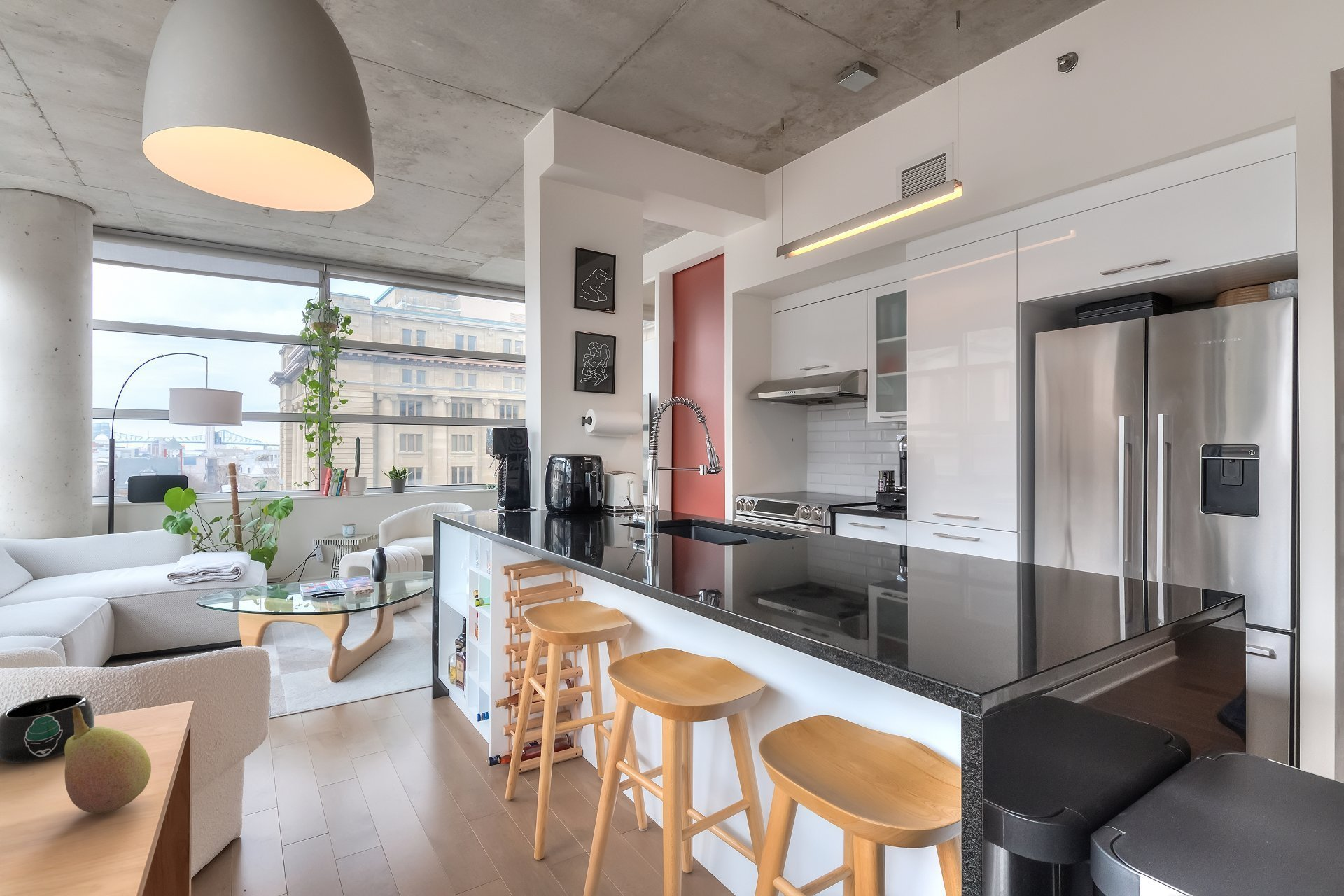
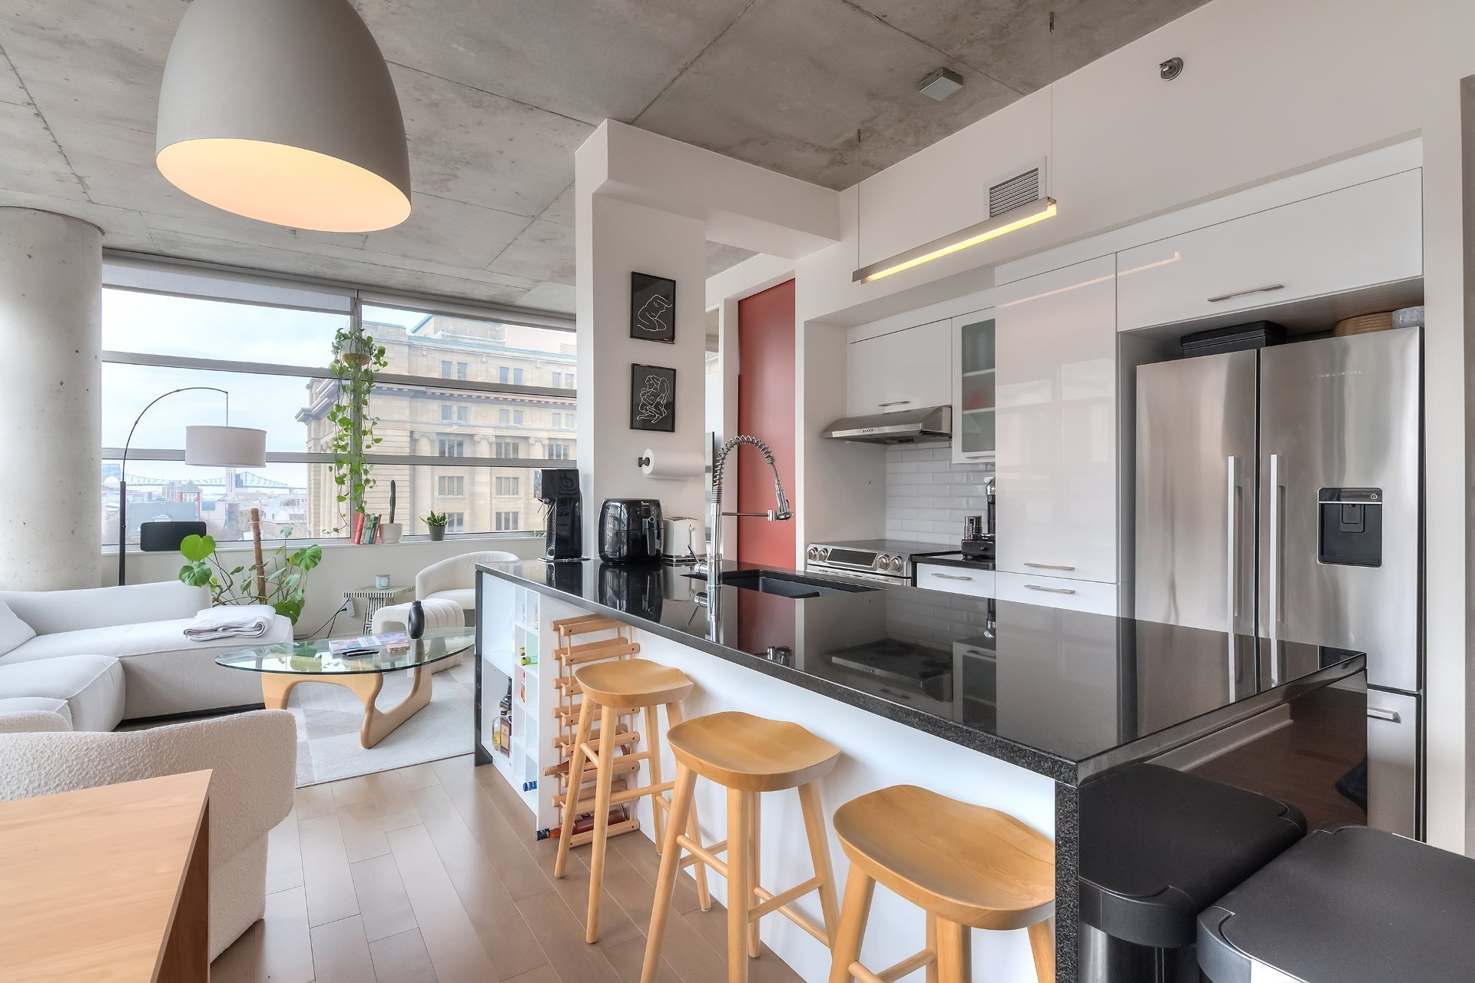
- fruit (108, 754)
- mug (46, 725)
